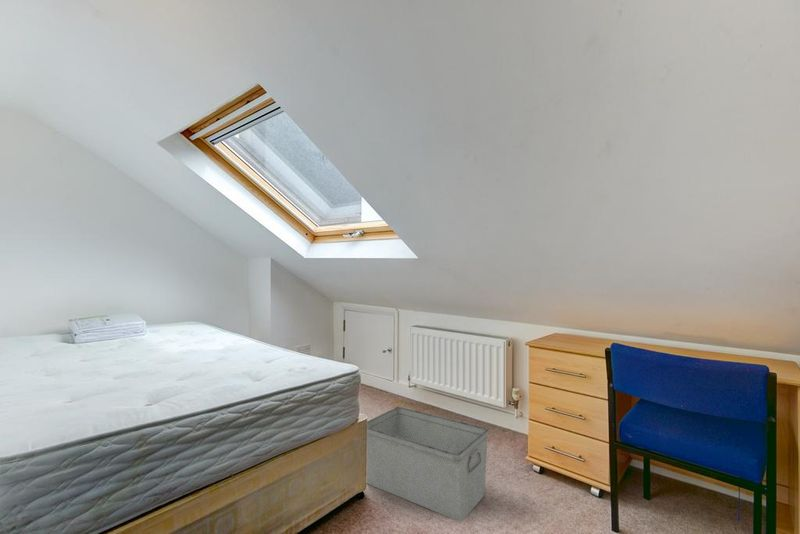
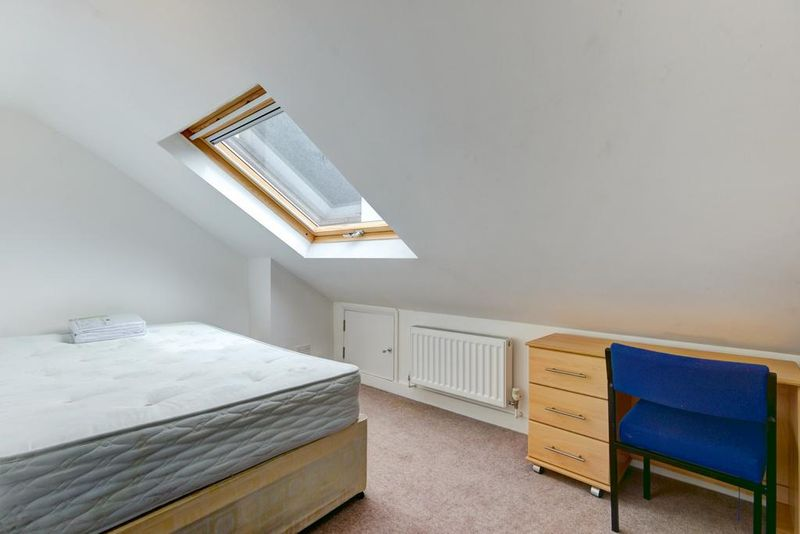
- storage bin (423, 457)
